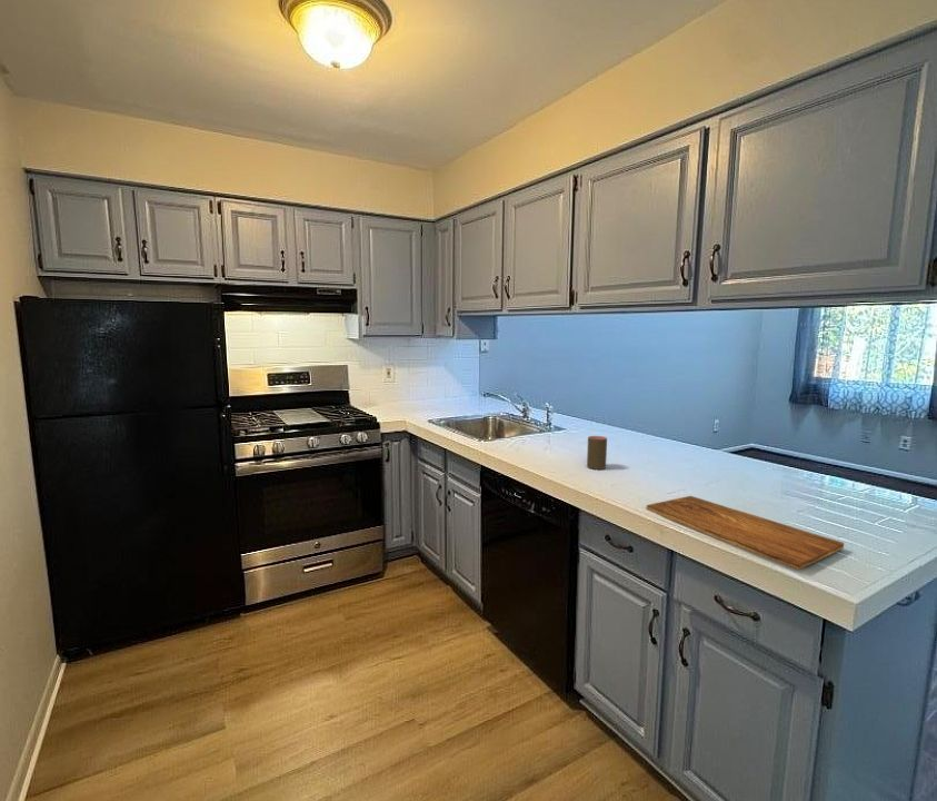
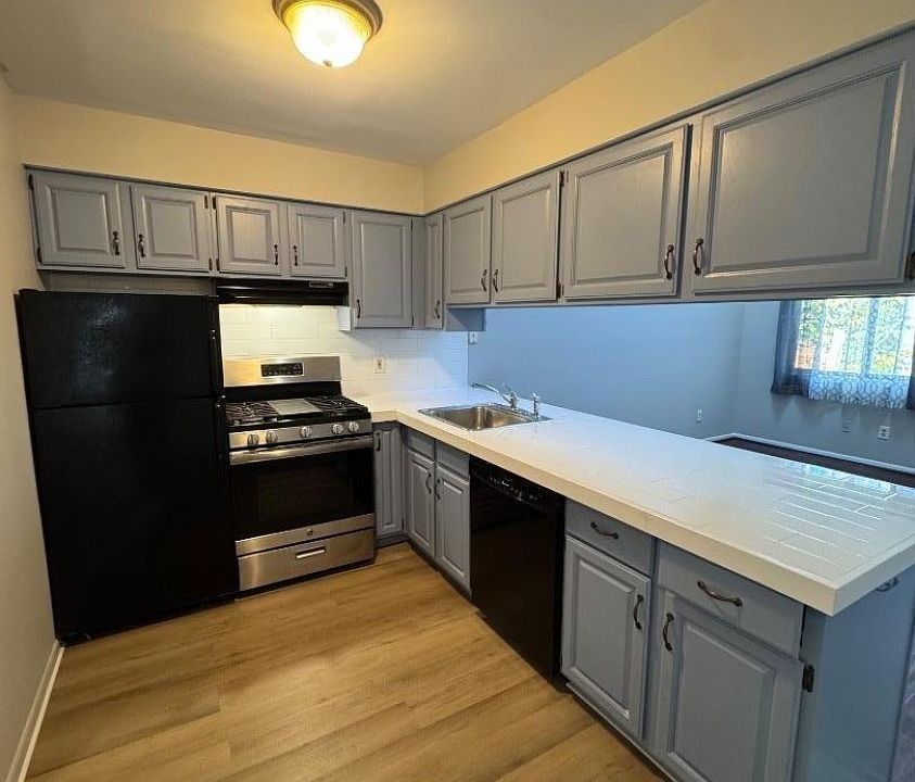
- cutting board (734, 525)
- cup (597, 452)
